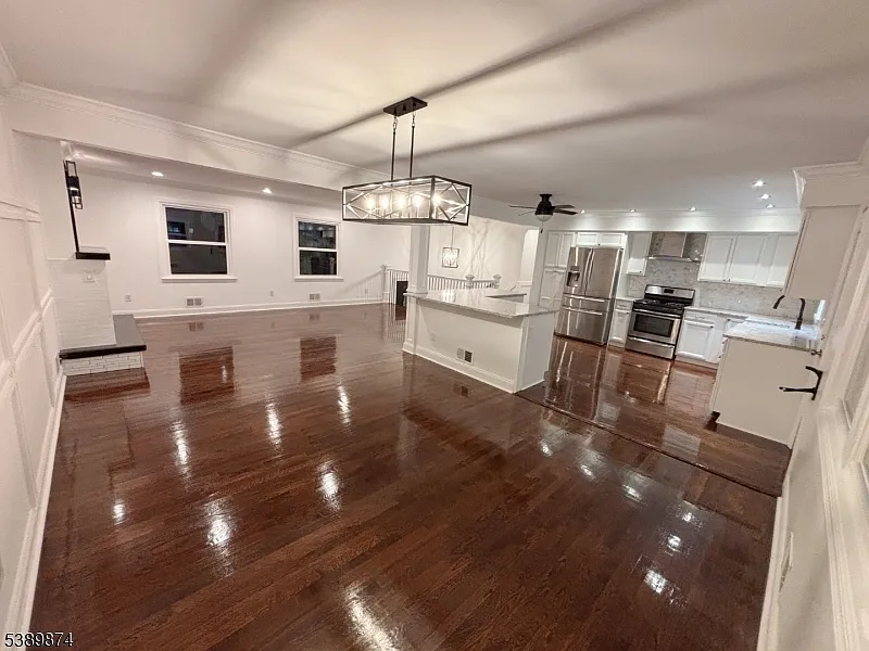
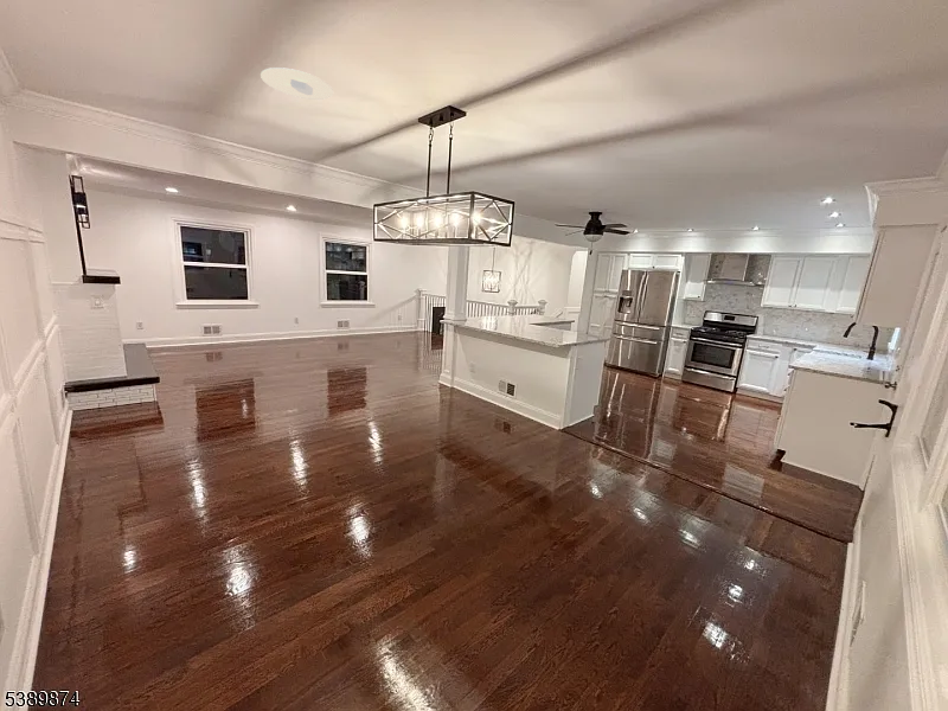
+ recessed light (297, 81)
